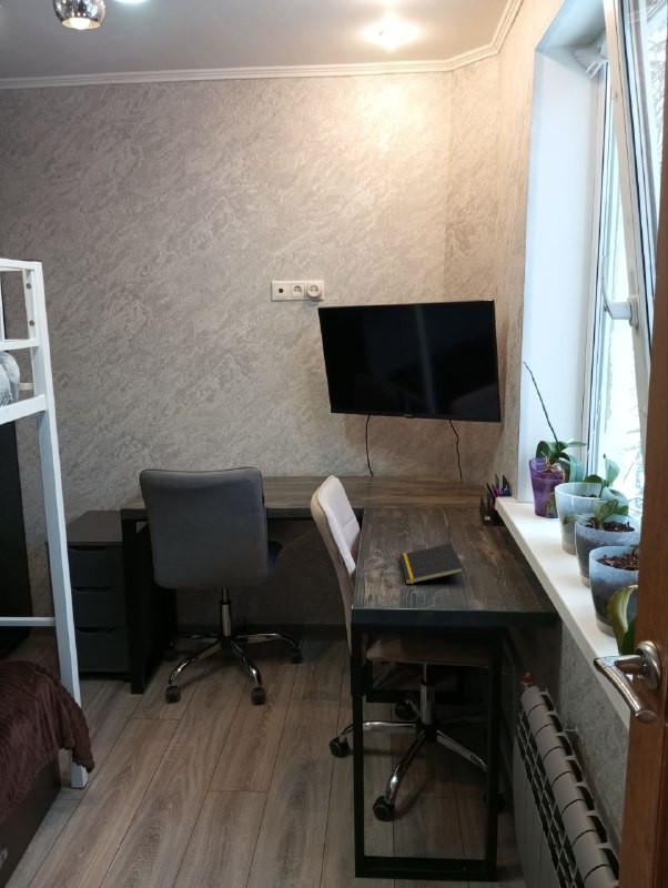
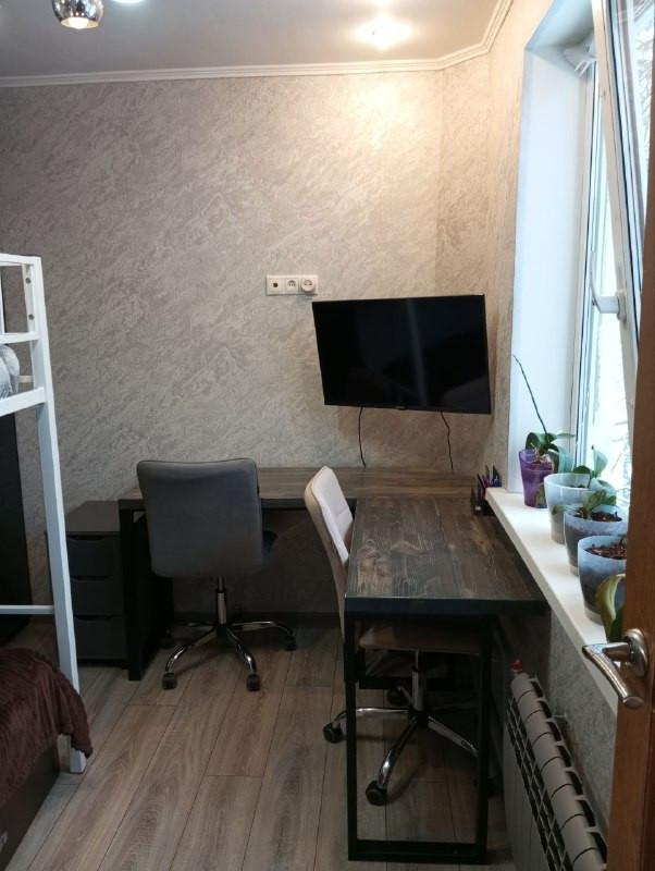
- notepad (429, 562)
